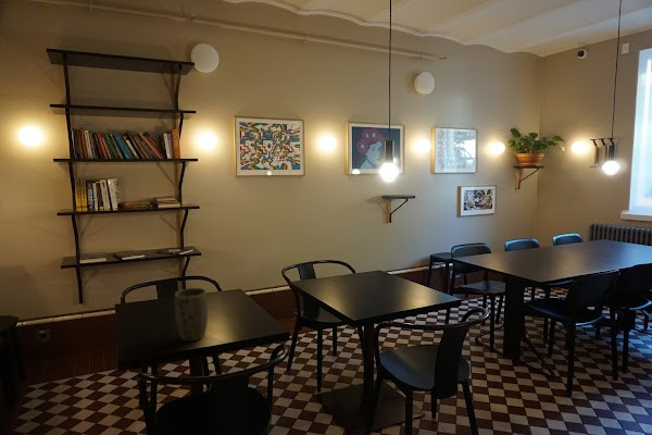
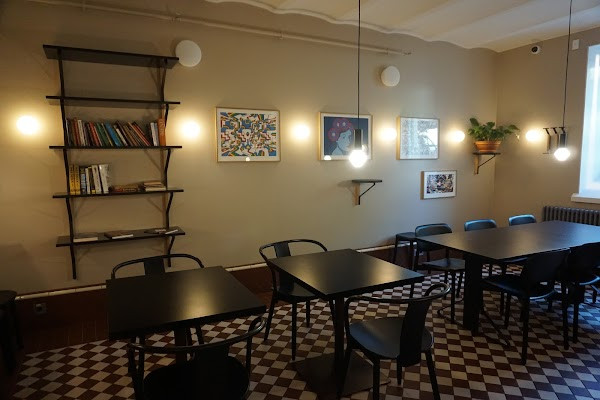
- plant pot (191, 314)
